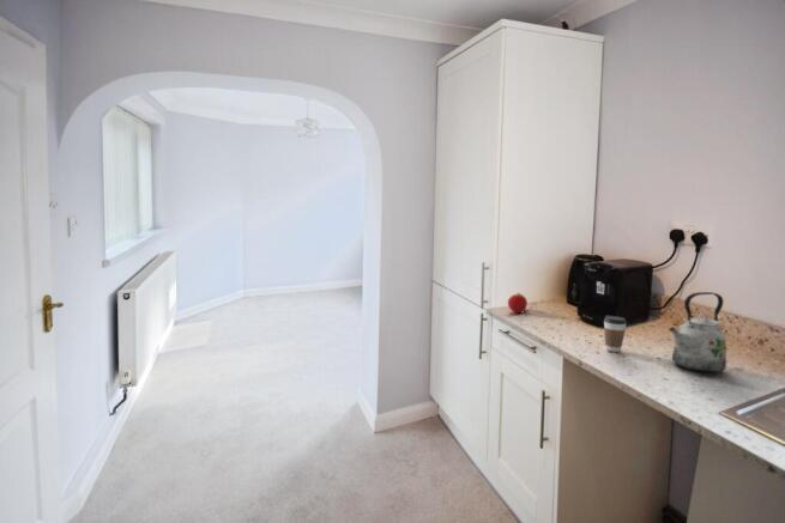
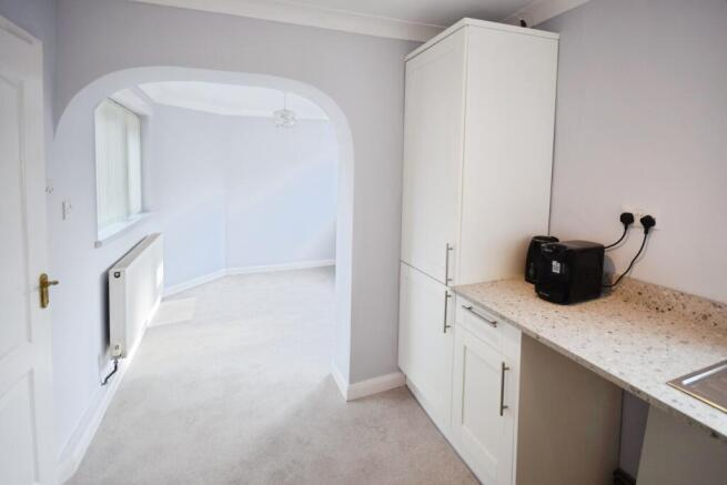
- apple (517, 303)
- coffee cup (614, 333)
- kettle (694, 330)
